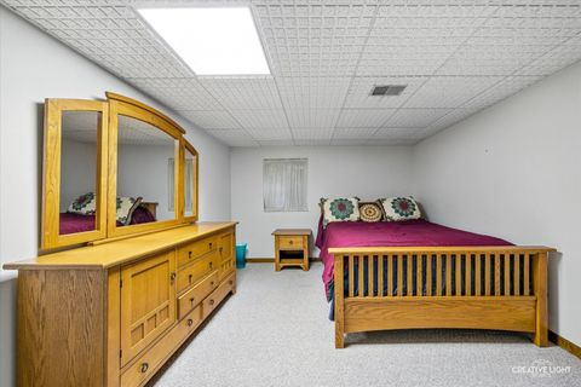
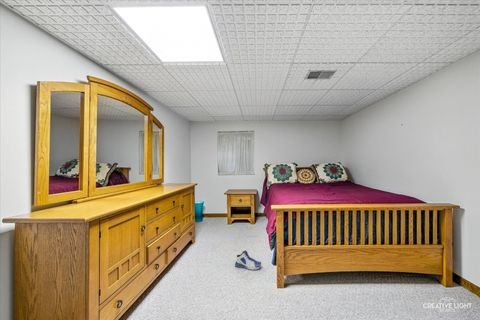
+ sneaker (247, 259)
